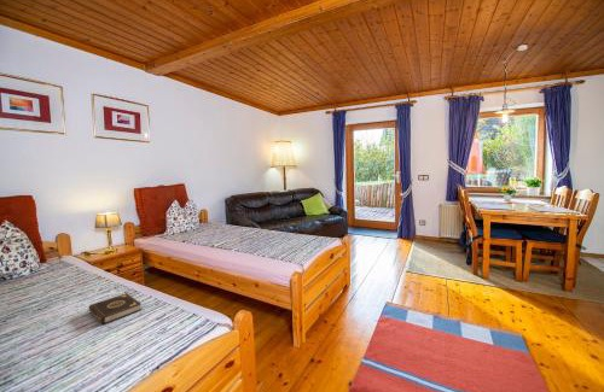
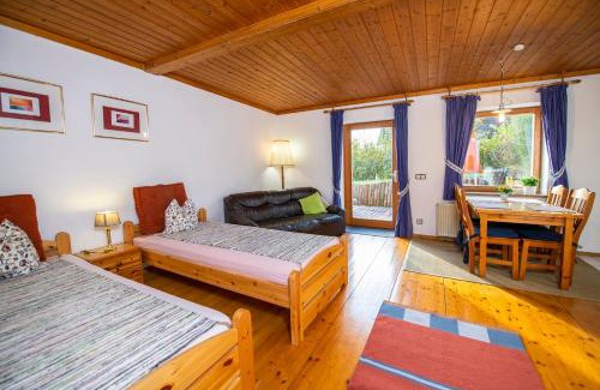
- book (115, 308)
